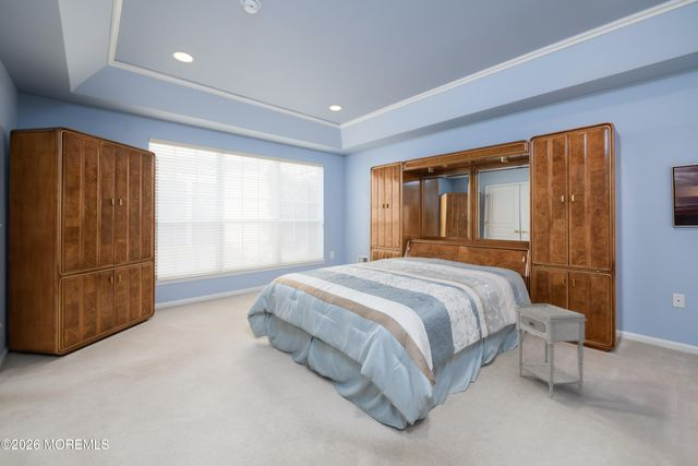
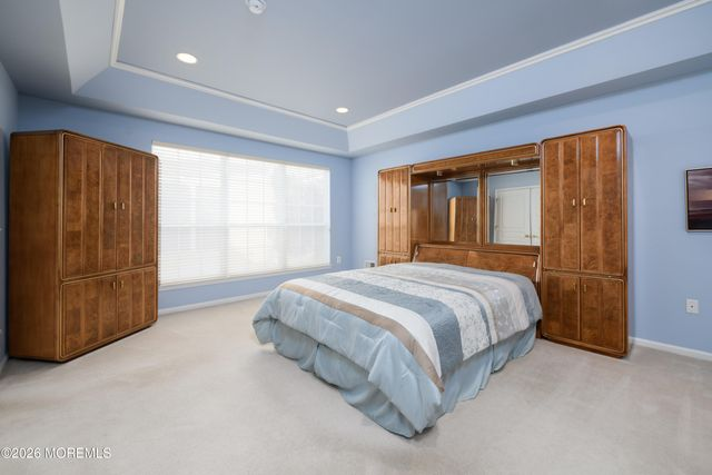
- nightstand (547, 347)
